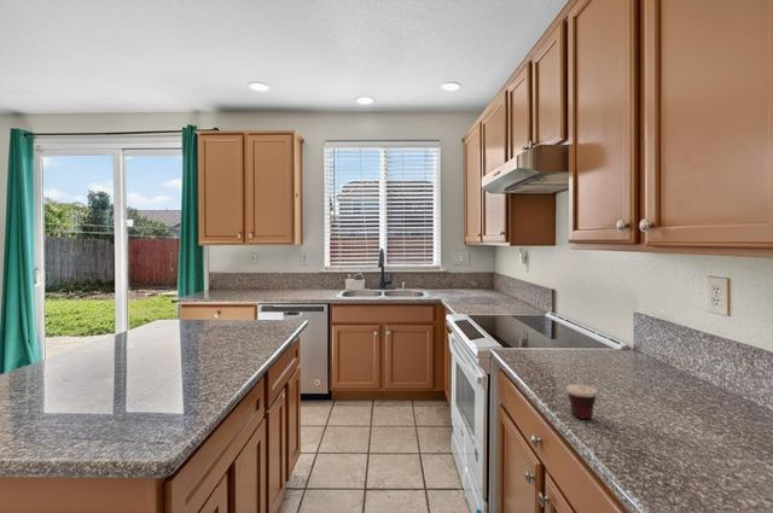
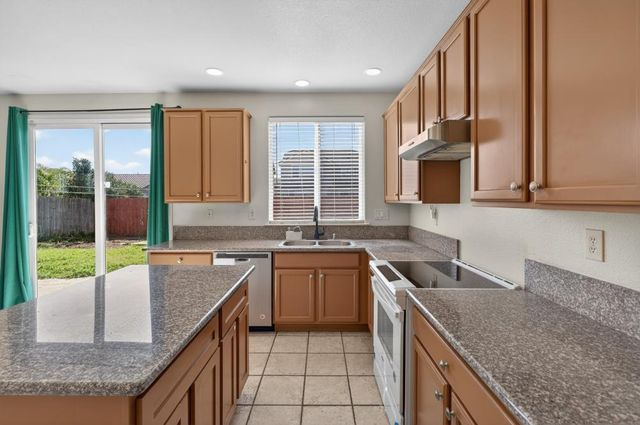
- cup (579, 389)
